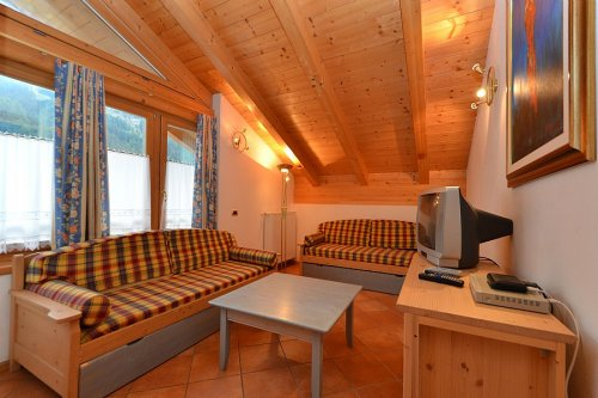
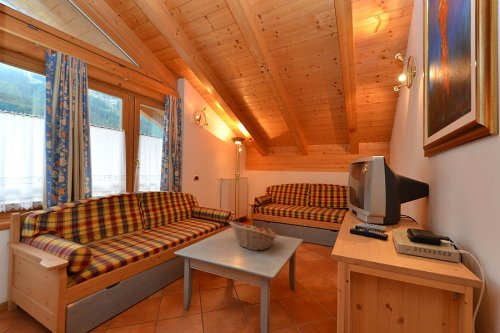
+ fruit basket (252, 233)
